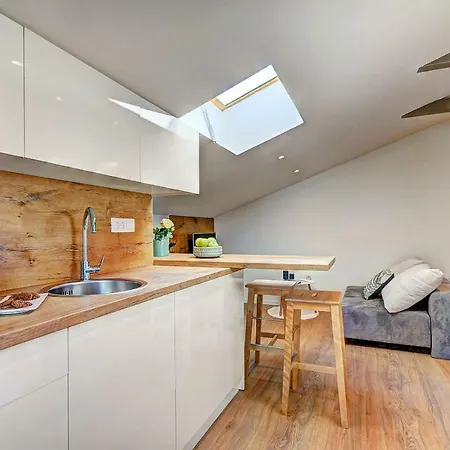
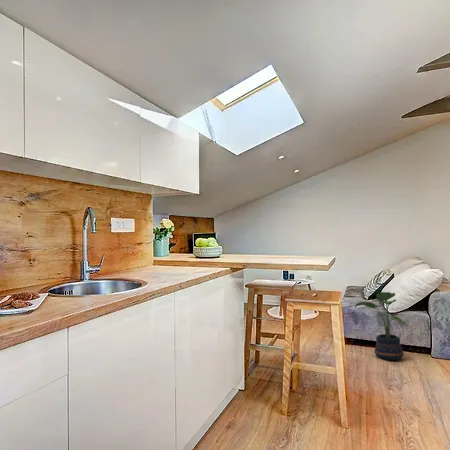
+ potted plant (383, 321)
